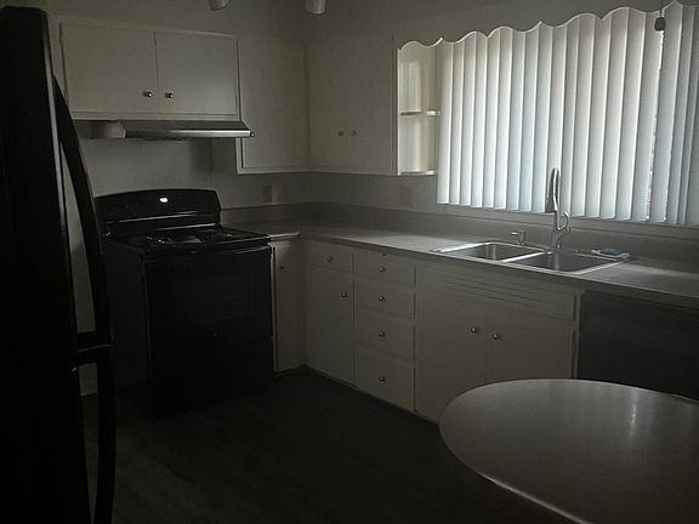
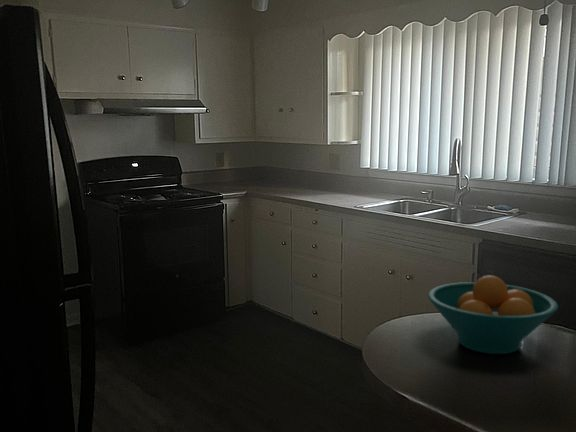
+ fruit bowl (490, 310)
